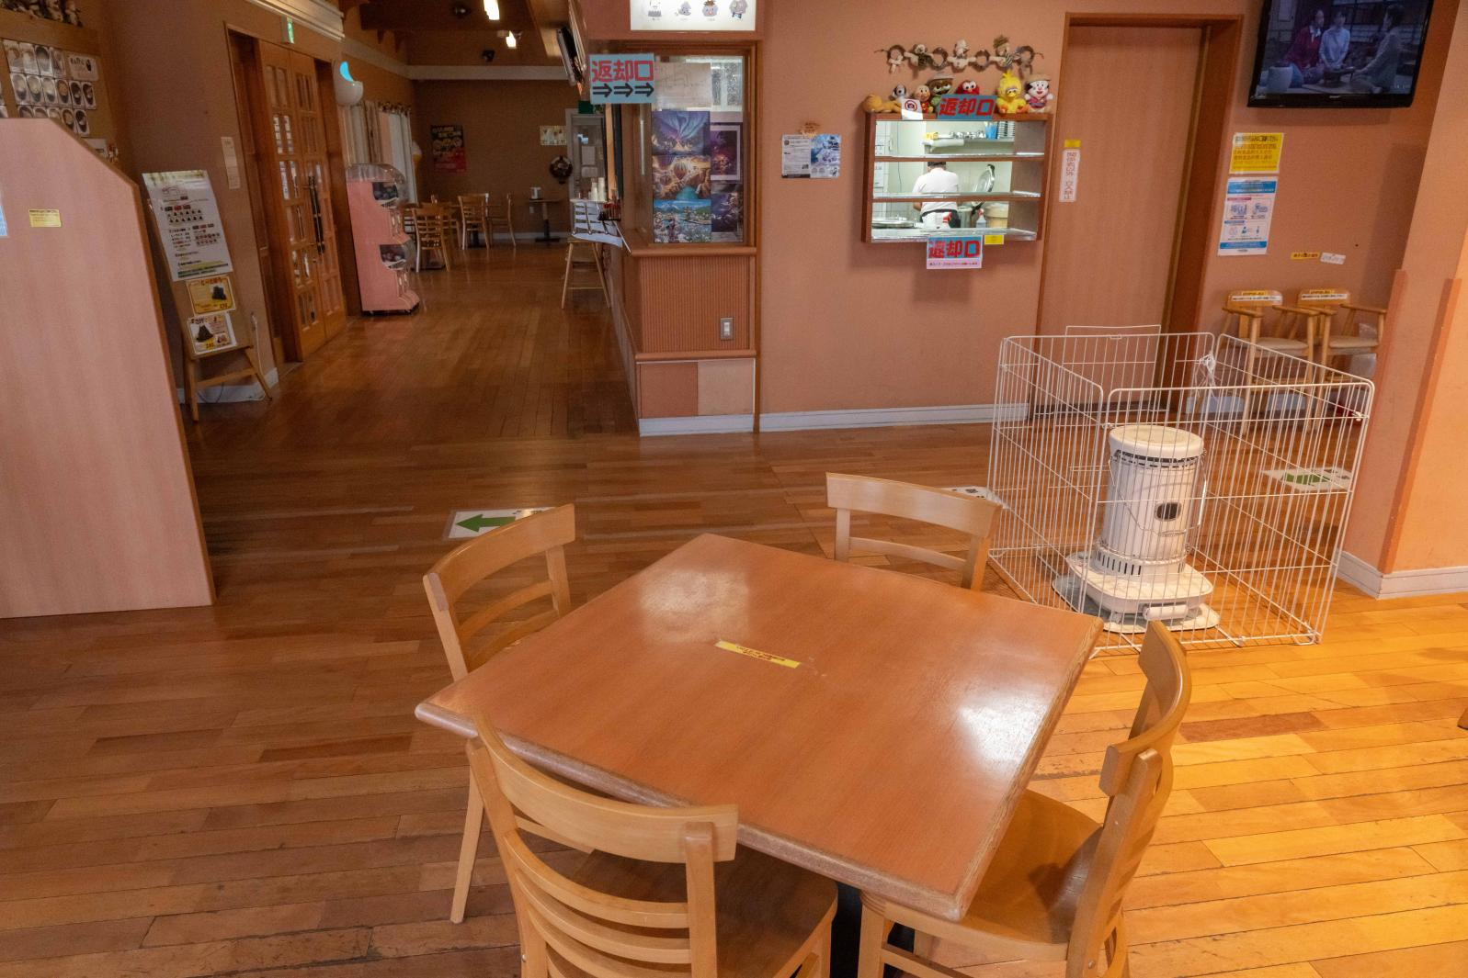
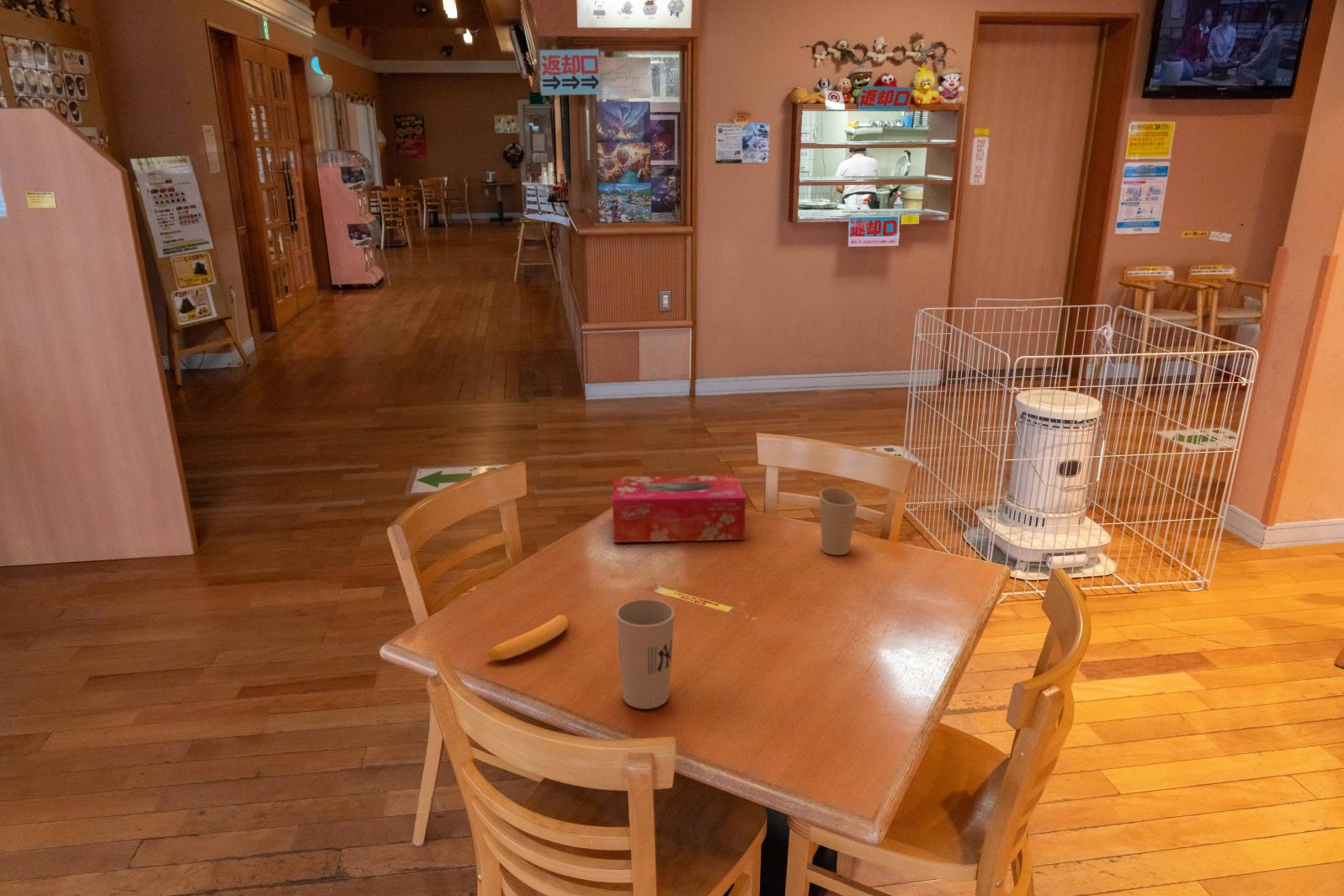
+ tissue box (677, 507)
+ cup (645, 655)
+ banana (532, 632)
+ cup (837, 522)
